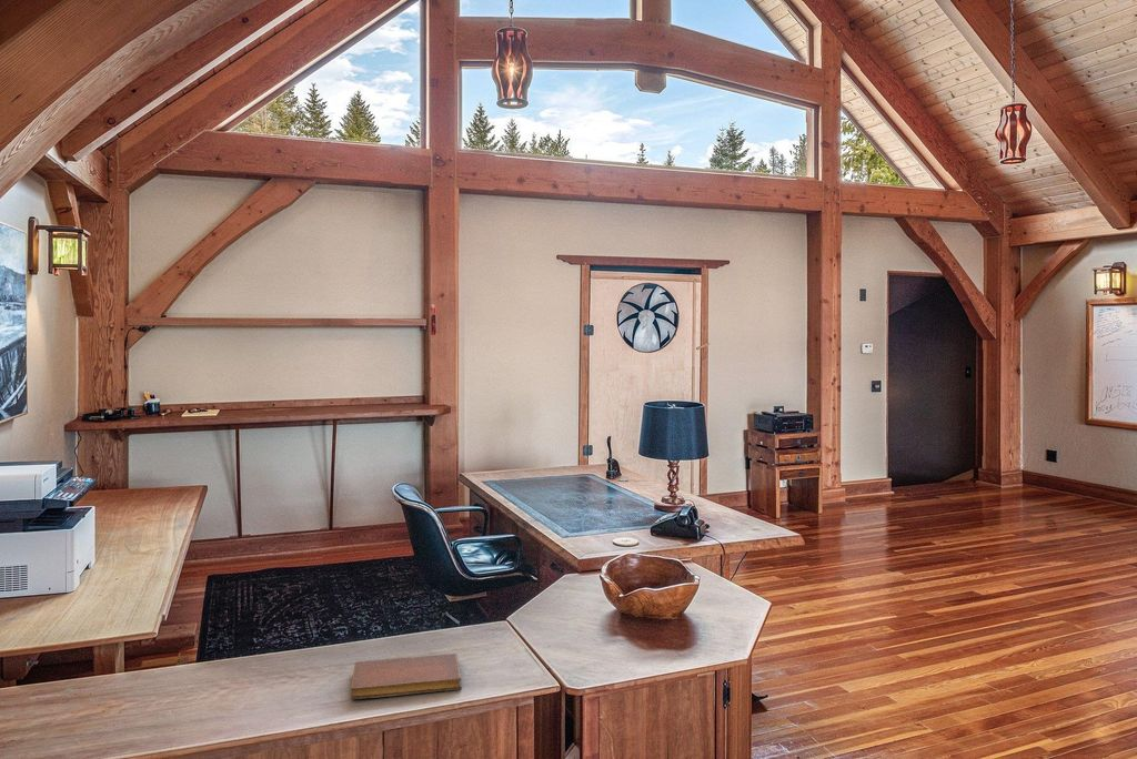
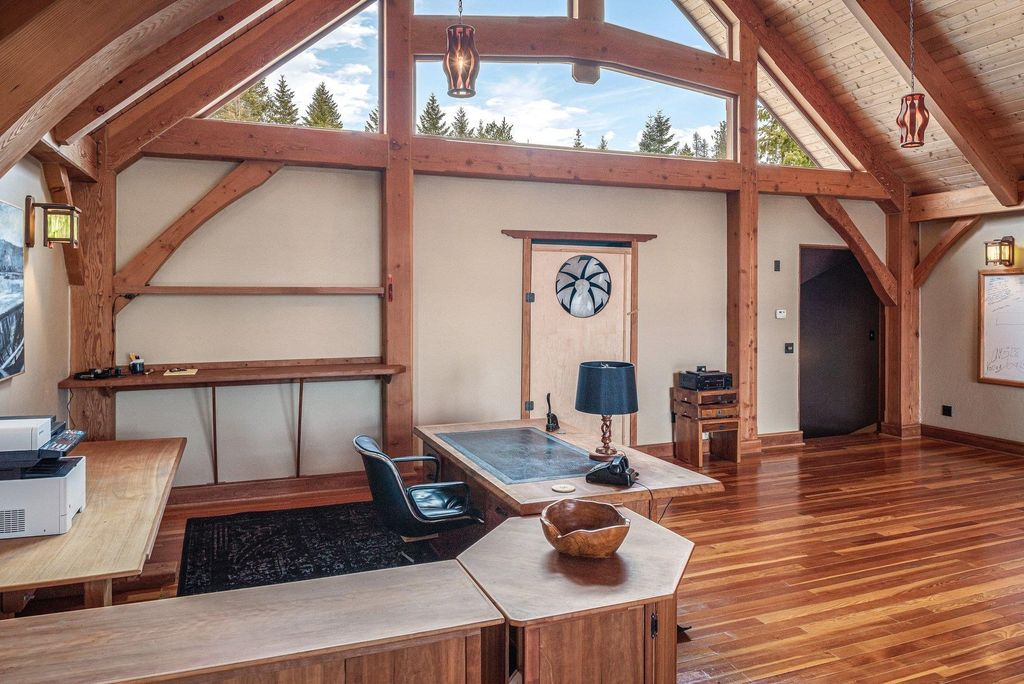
- notebook (406, 674)
